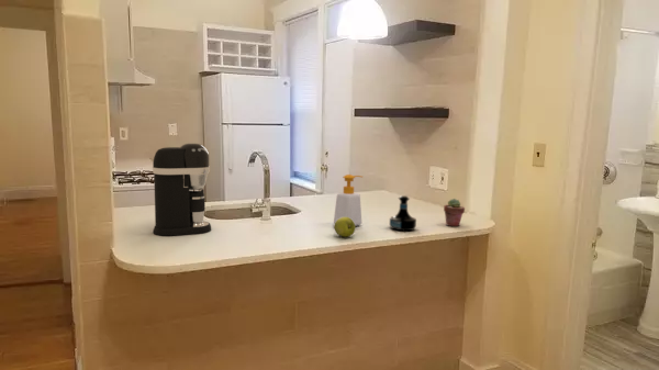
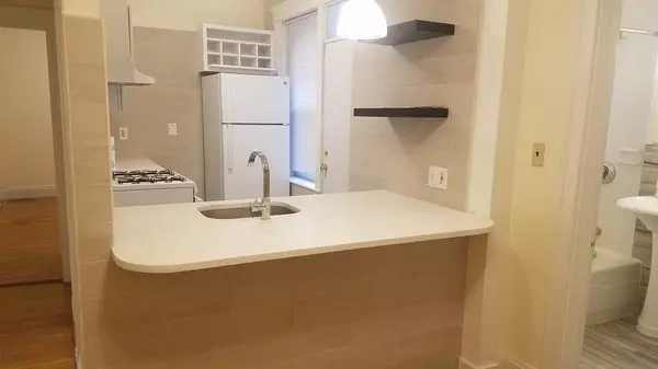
- soap bottle (351, 199)
- coffee maker (181, 187)
- apple (344, 226)
- potted succulent (454, 212)
- tequila bottle (403, 212)
